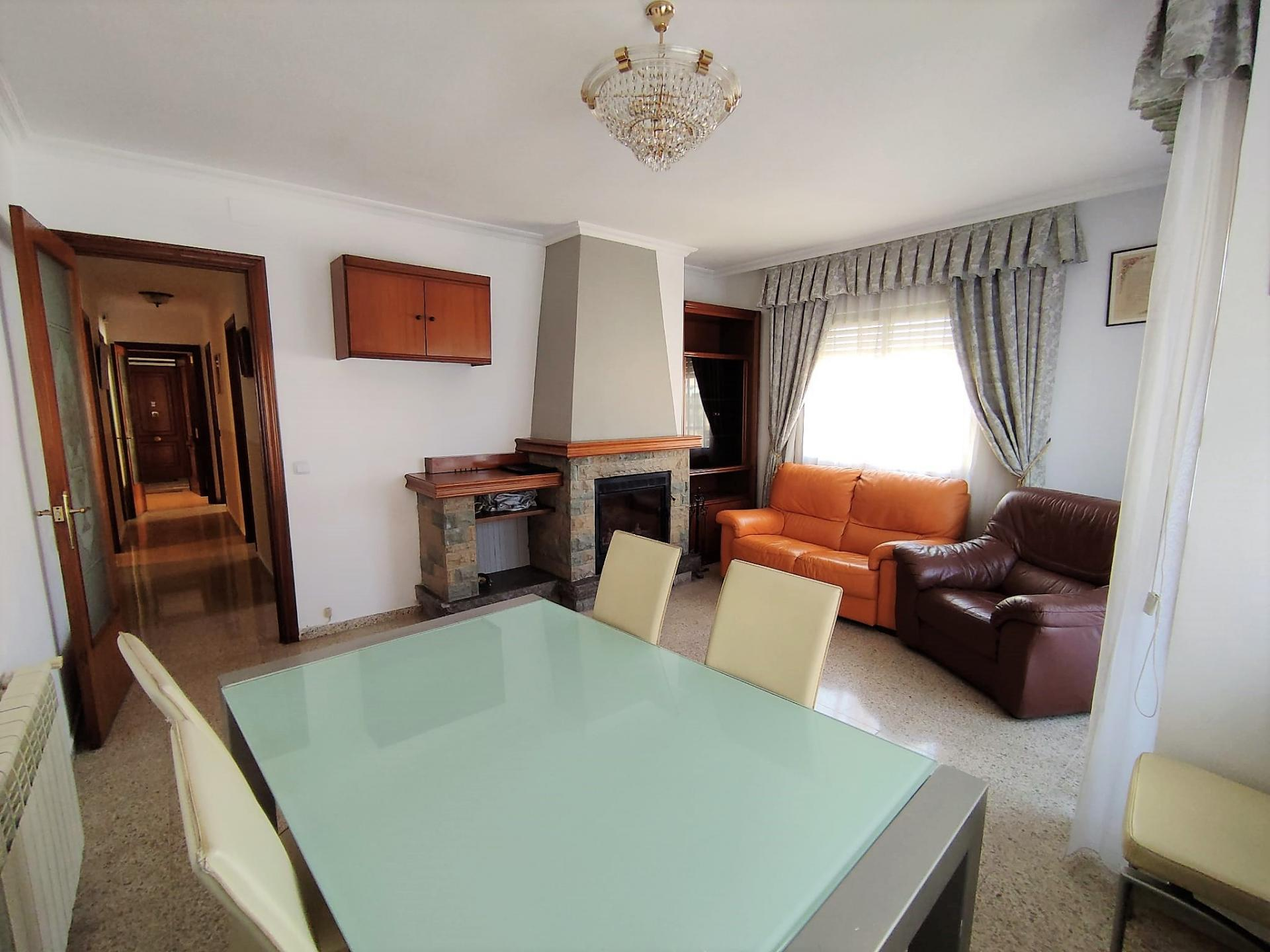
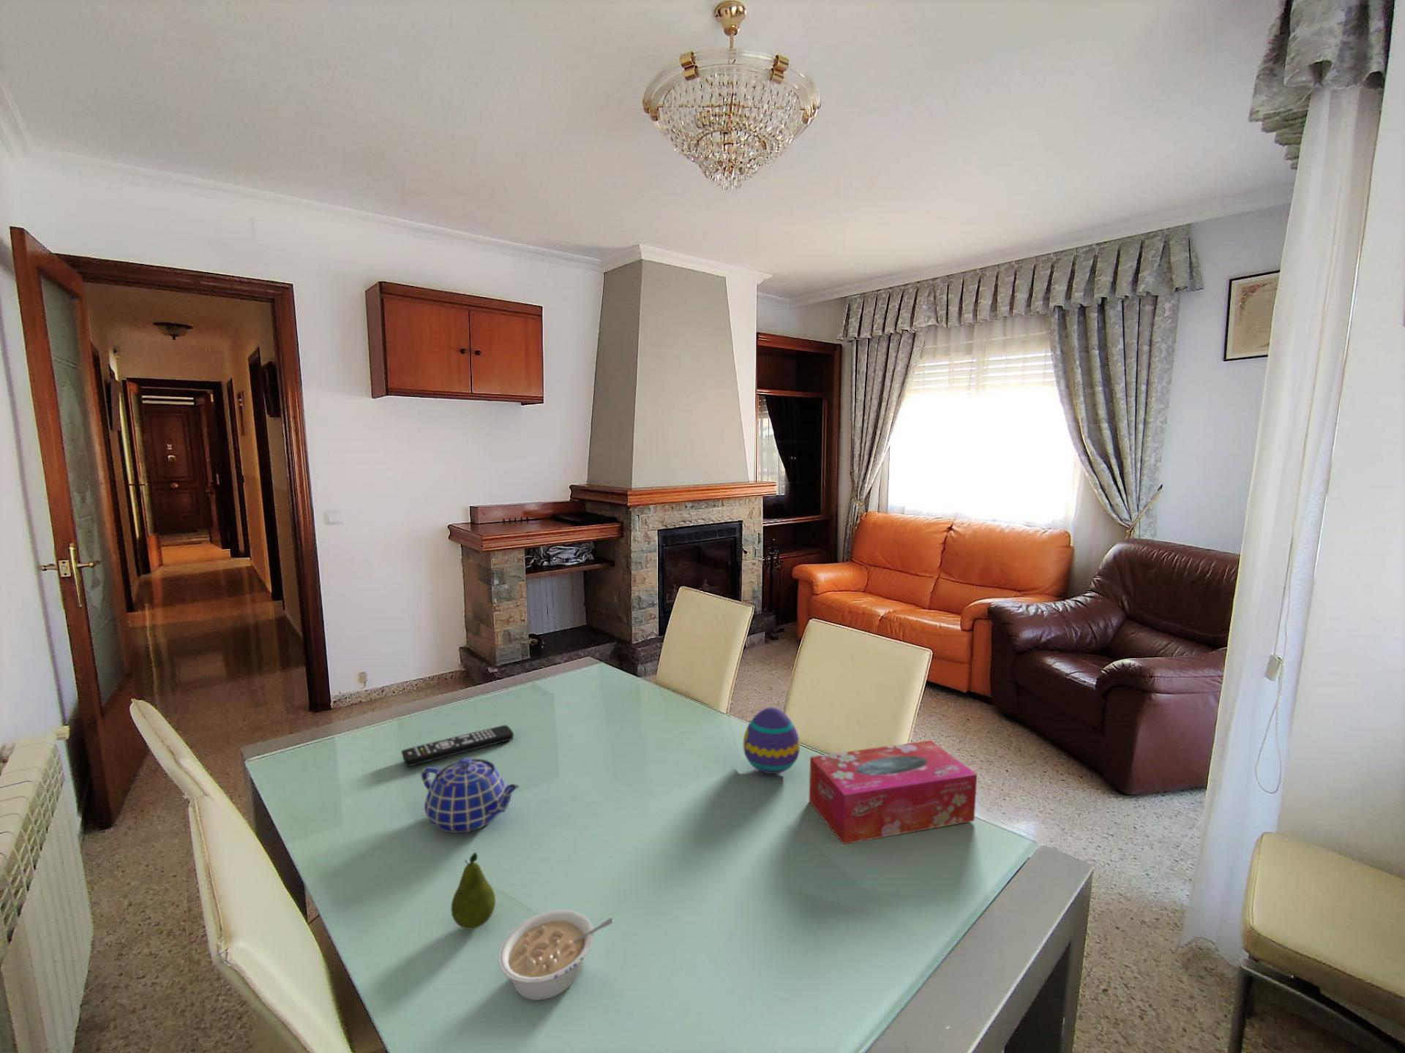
+ teapot (469, 790)
+ tissue box (889, 788)
+ legume (550, 952)
+ decorative egg (771, 739)
+ fruit (472, 888)
+ remote control (459, 746)
